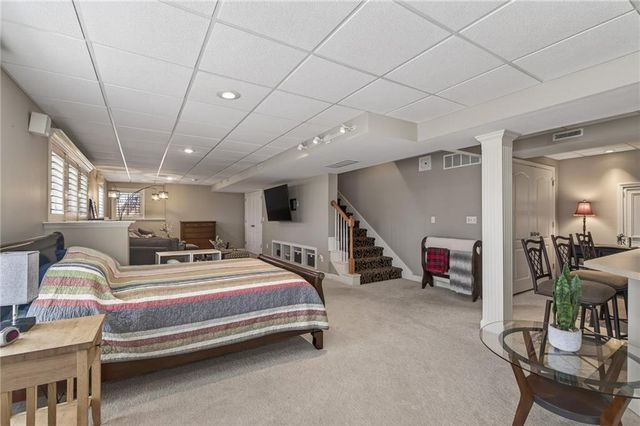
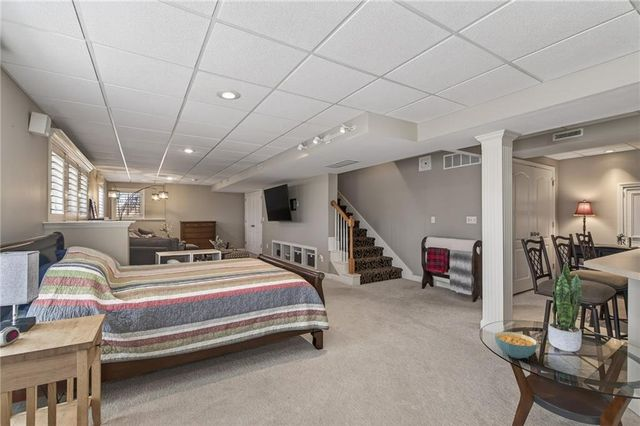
+ cereal bowl (515, 347)
